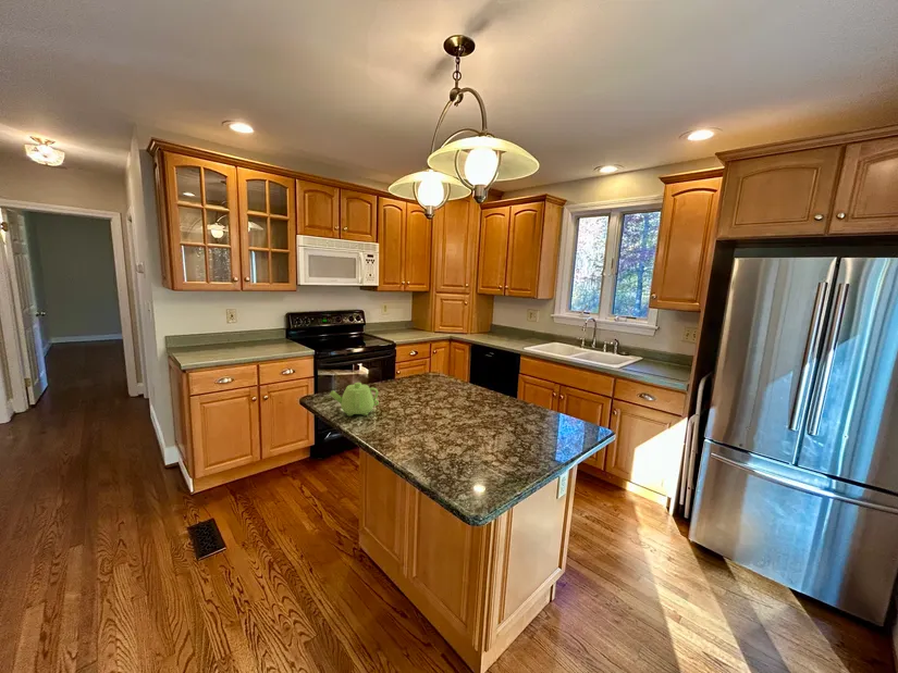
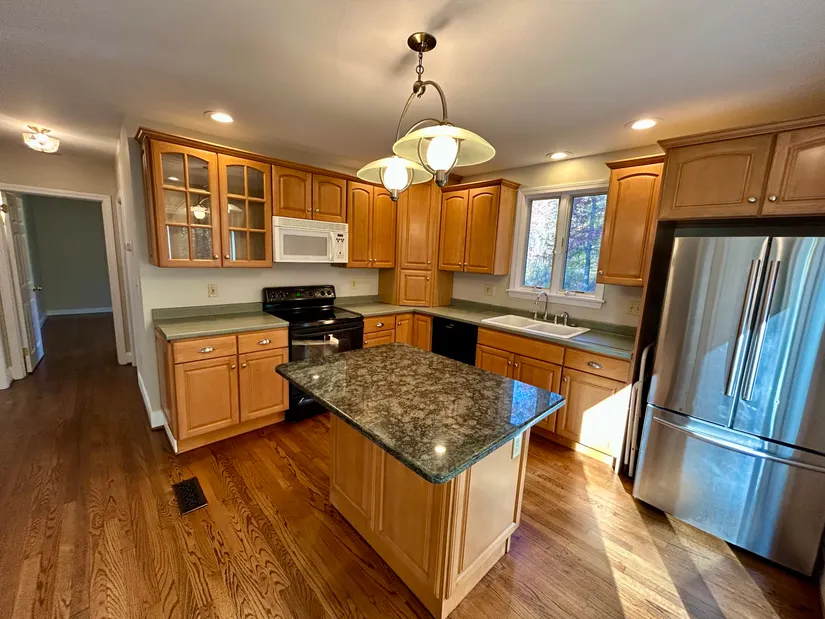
- teapot (354, 397)
